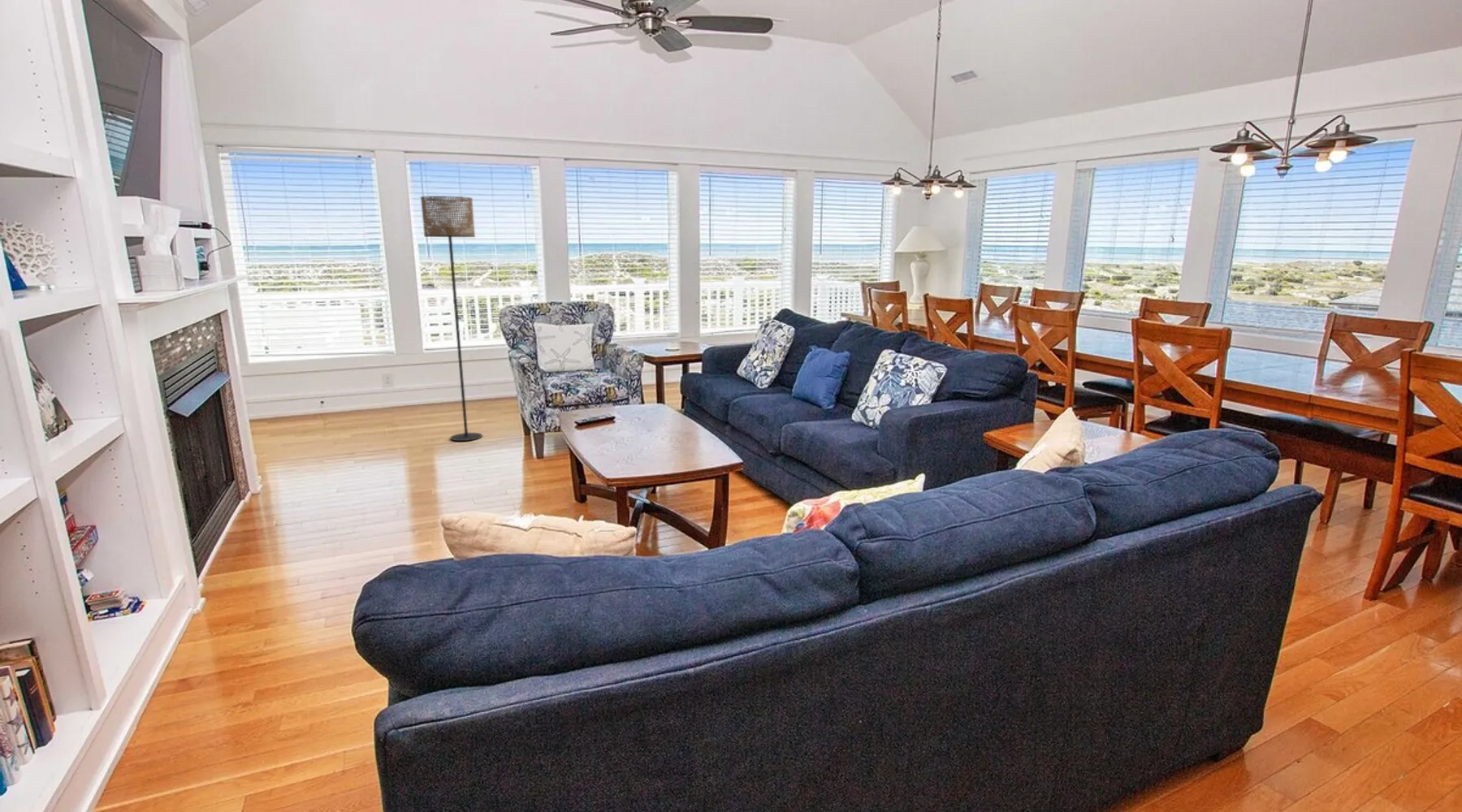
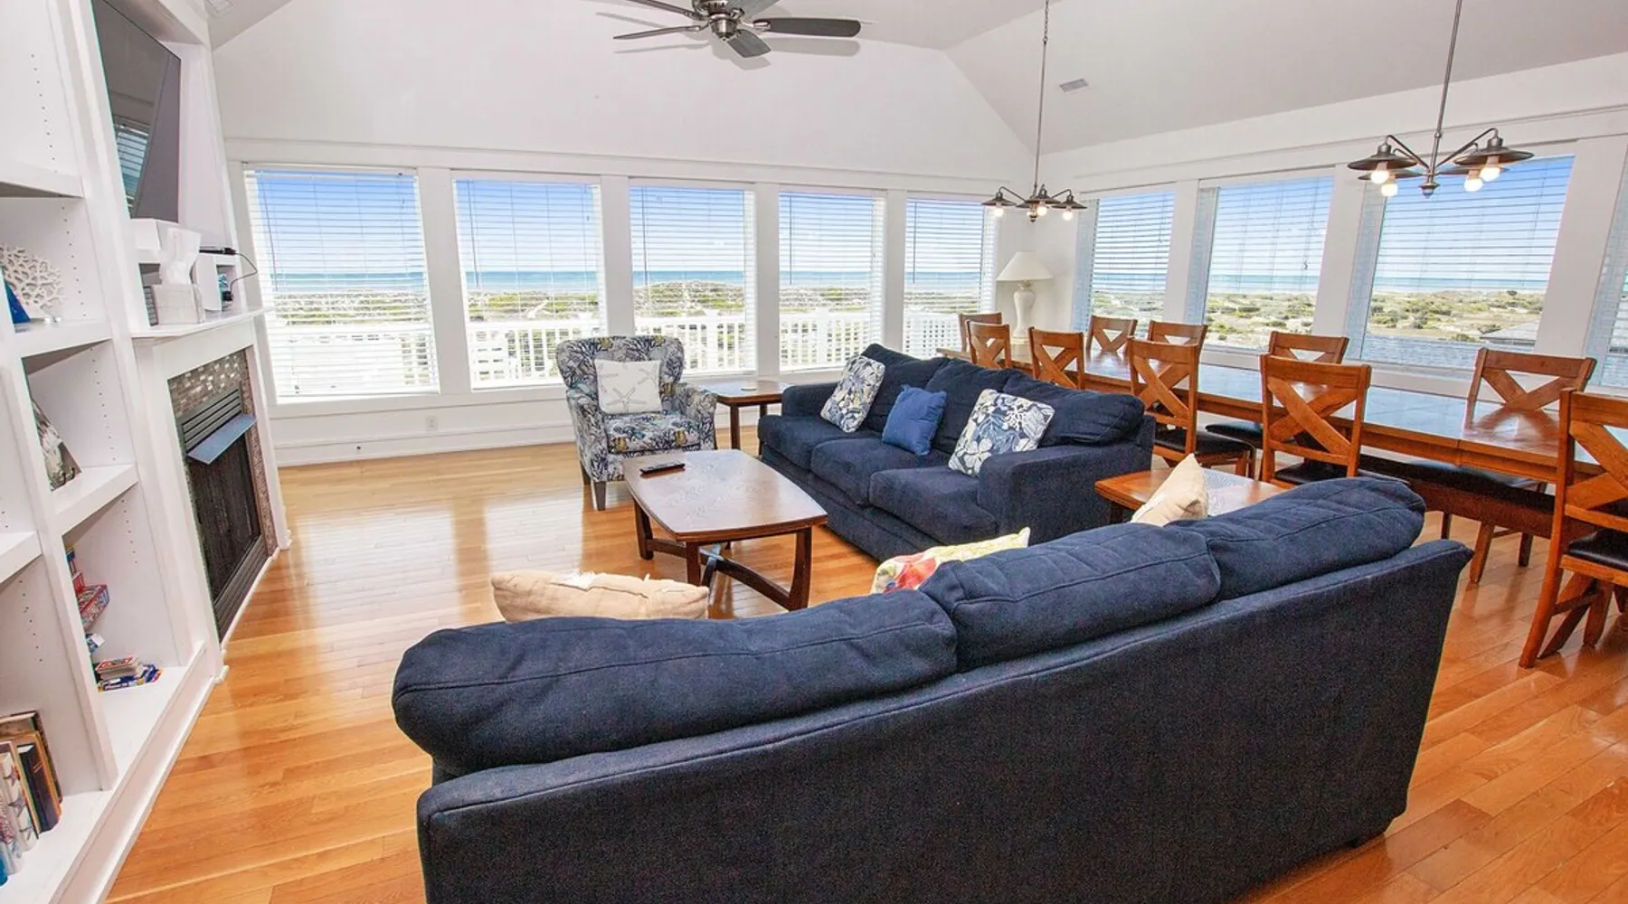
- floor lamp (456, 322)
